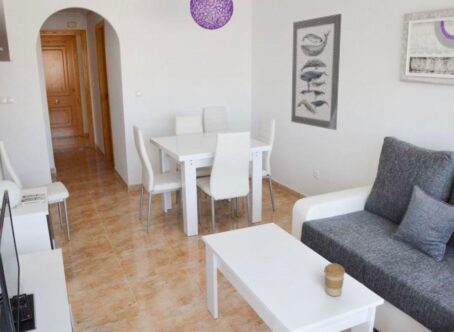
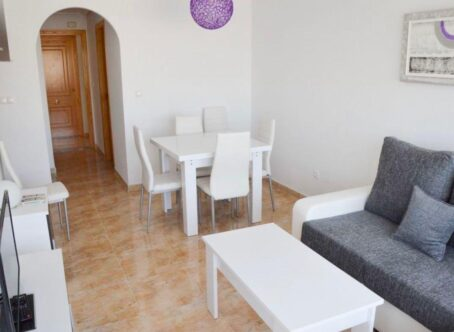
- wall art (313, 73)
- coffee cup (334, 279)
